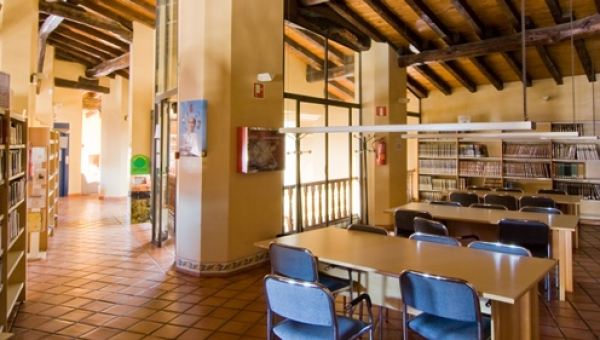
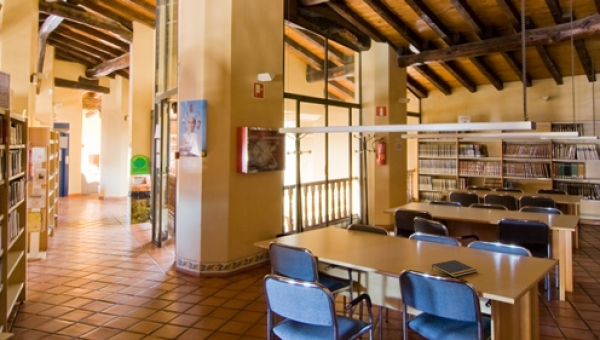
+ notepad (454, 268)
